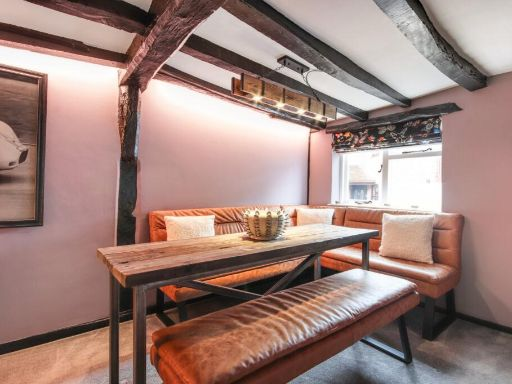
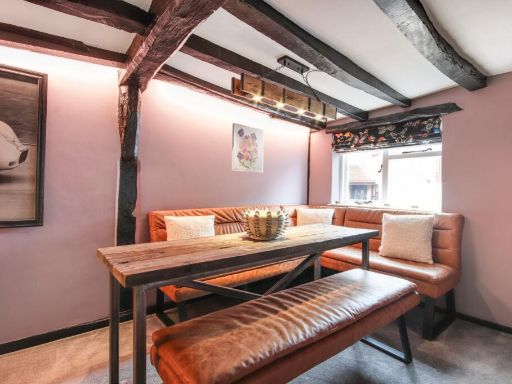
+ wall art (248, 148)
